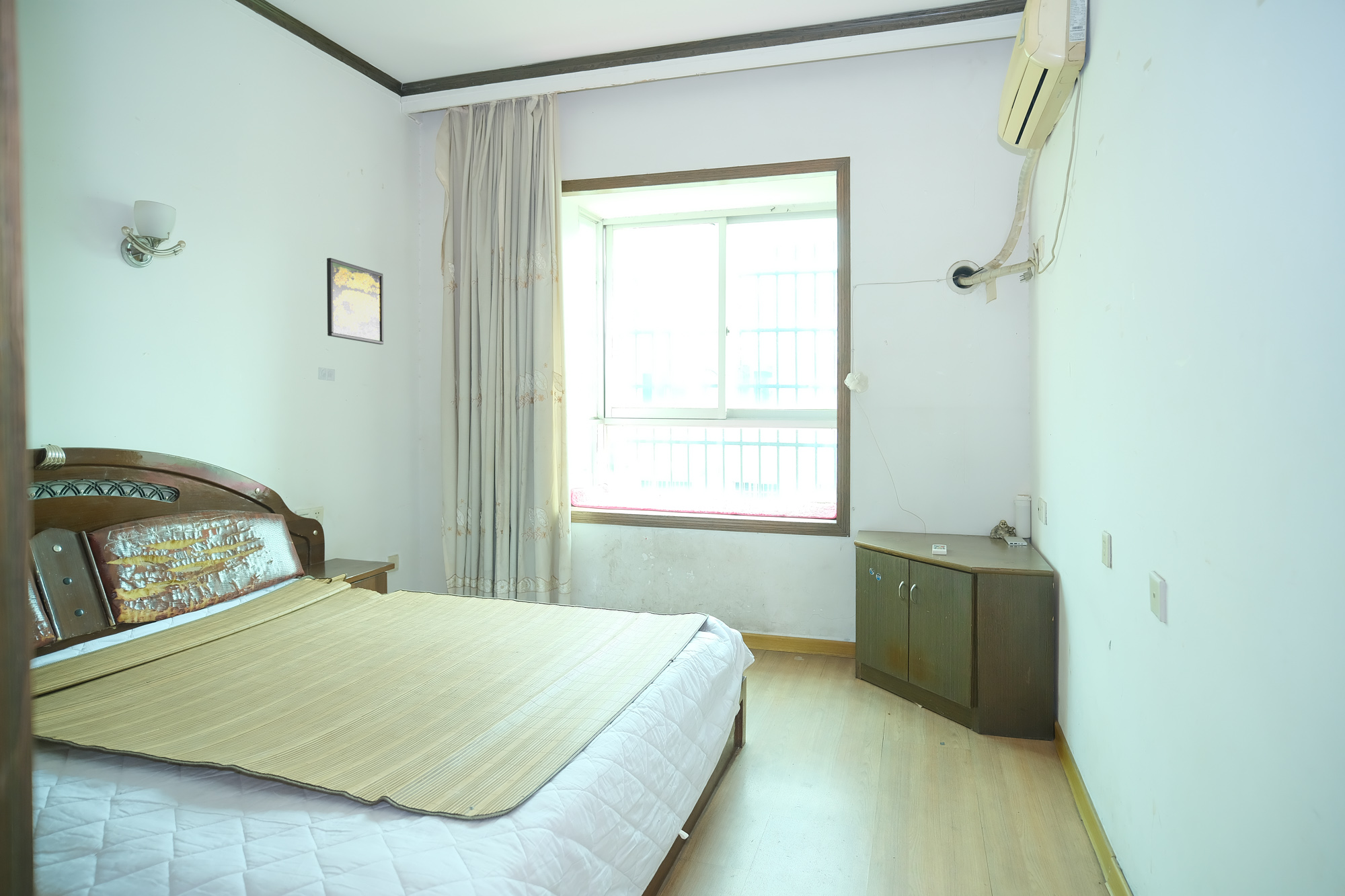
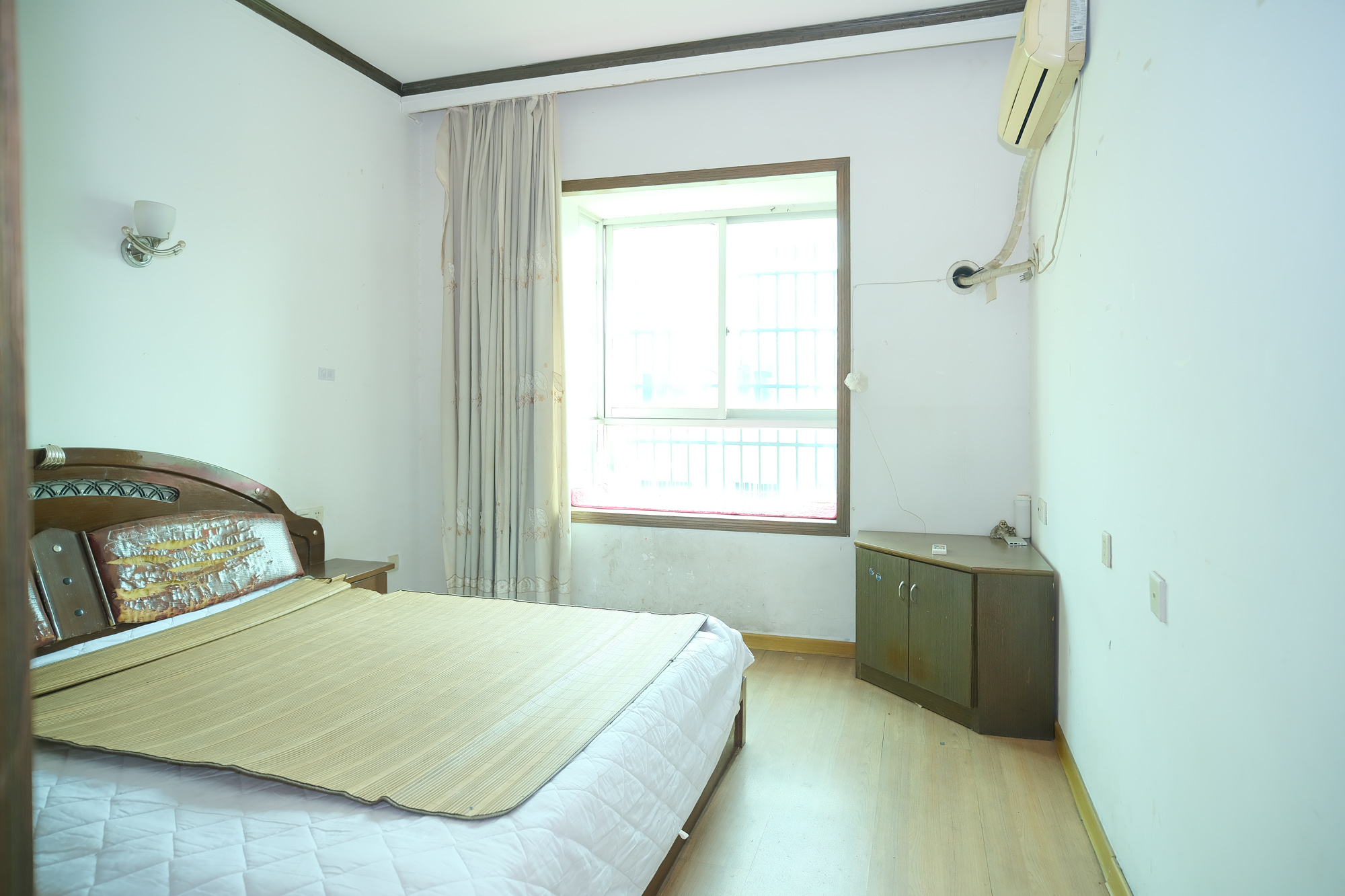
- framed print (356, 303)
